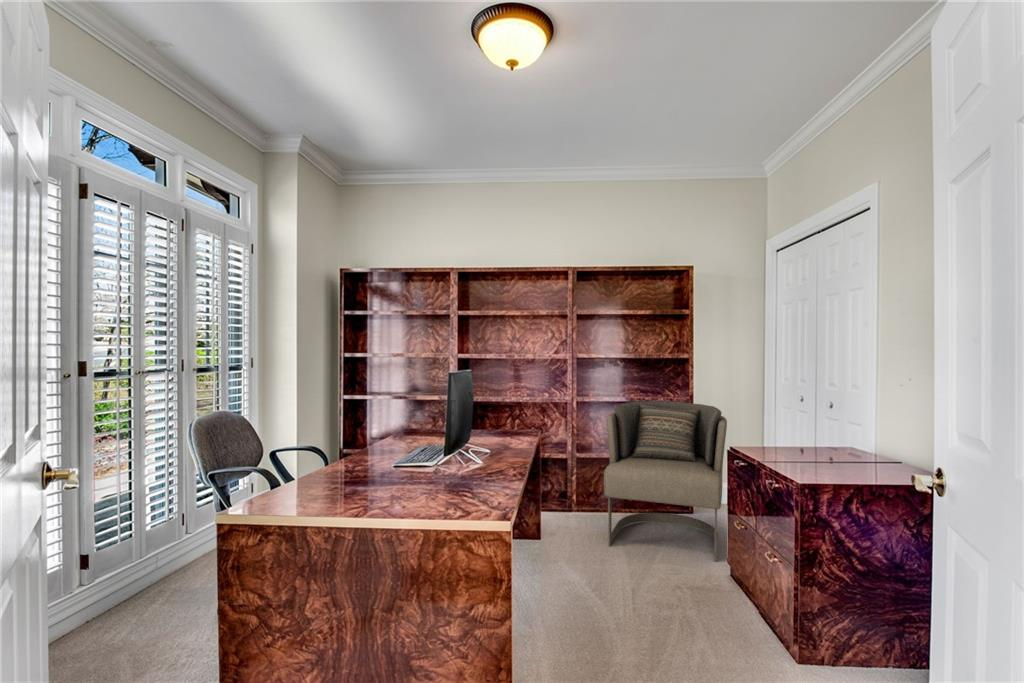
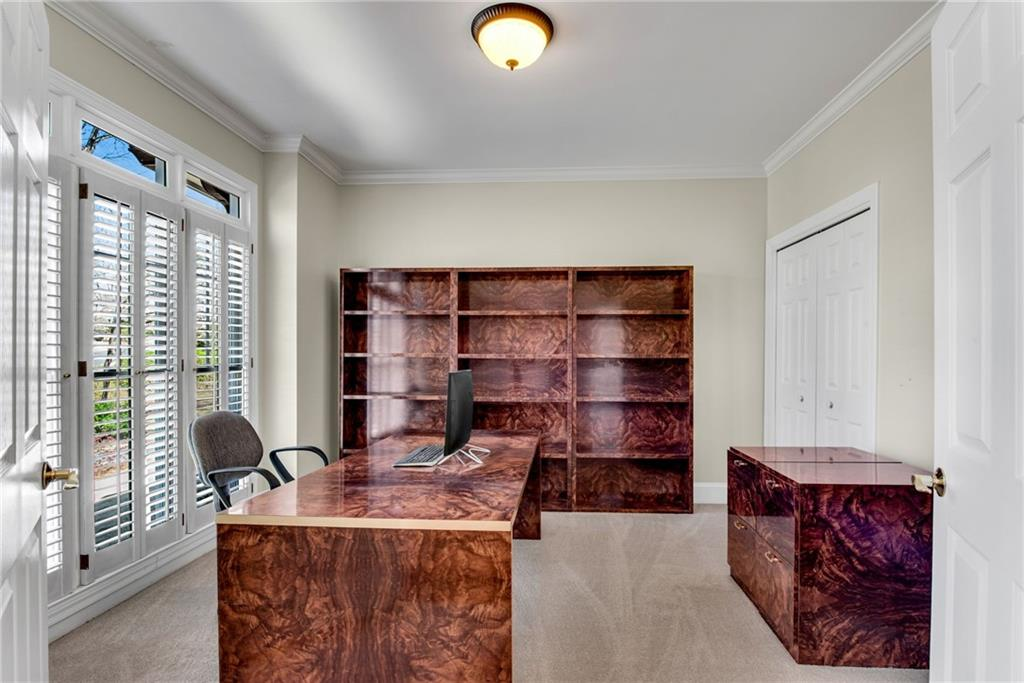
- armchair (666, 470)
